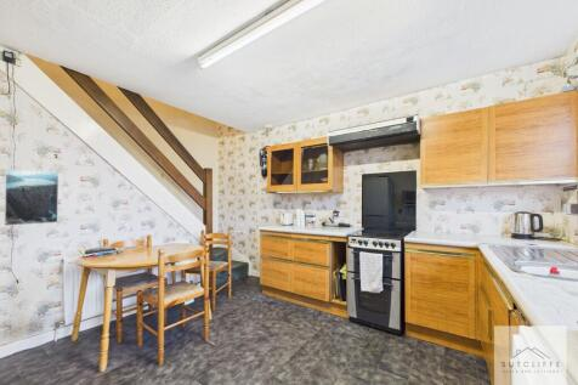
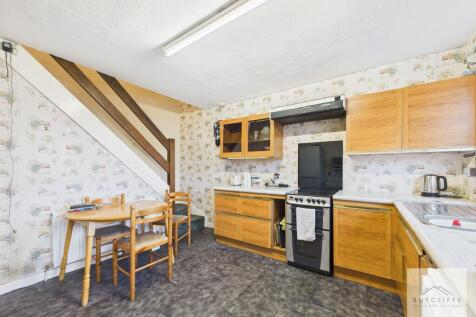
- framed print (33, 197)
